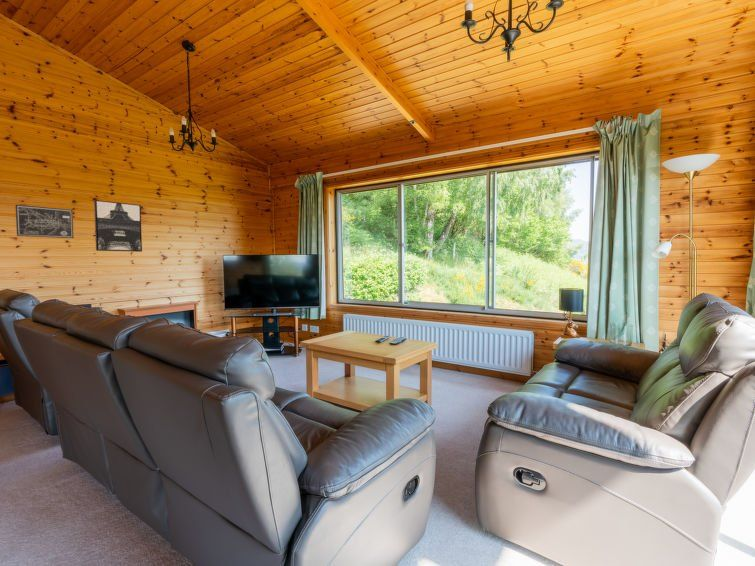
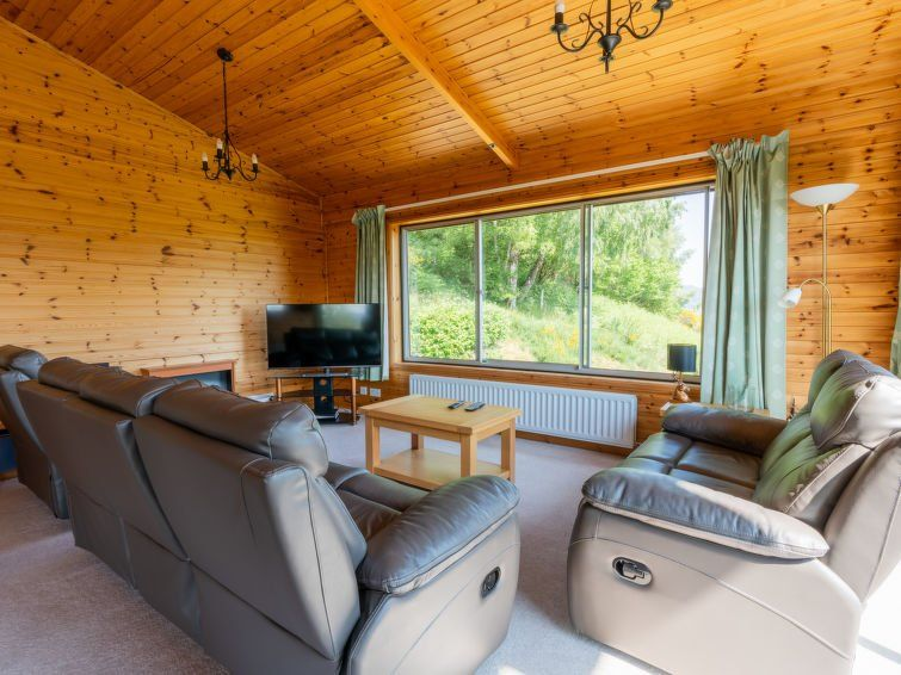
- wall art (45, 222)
- wall art (119, 226)
